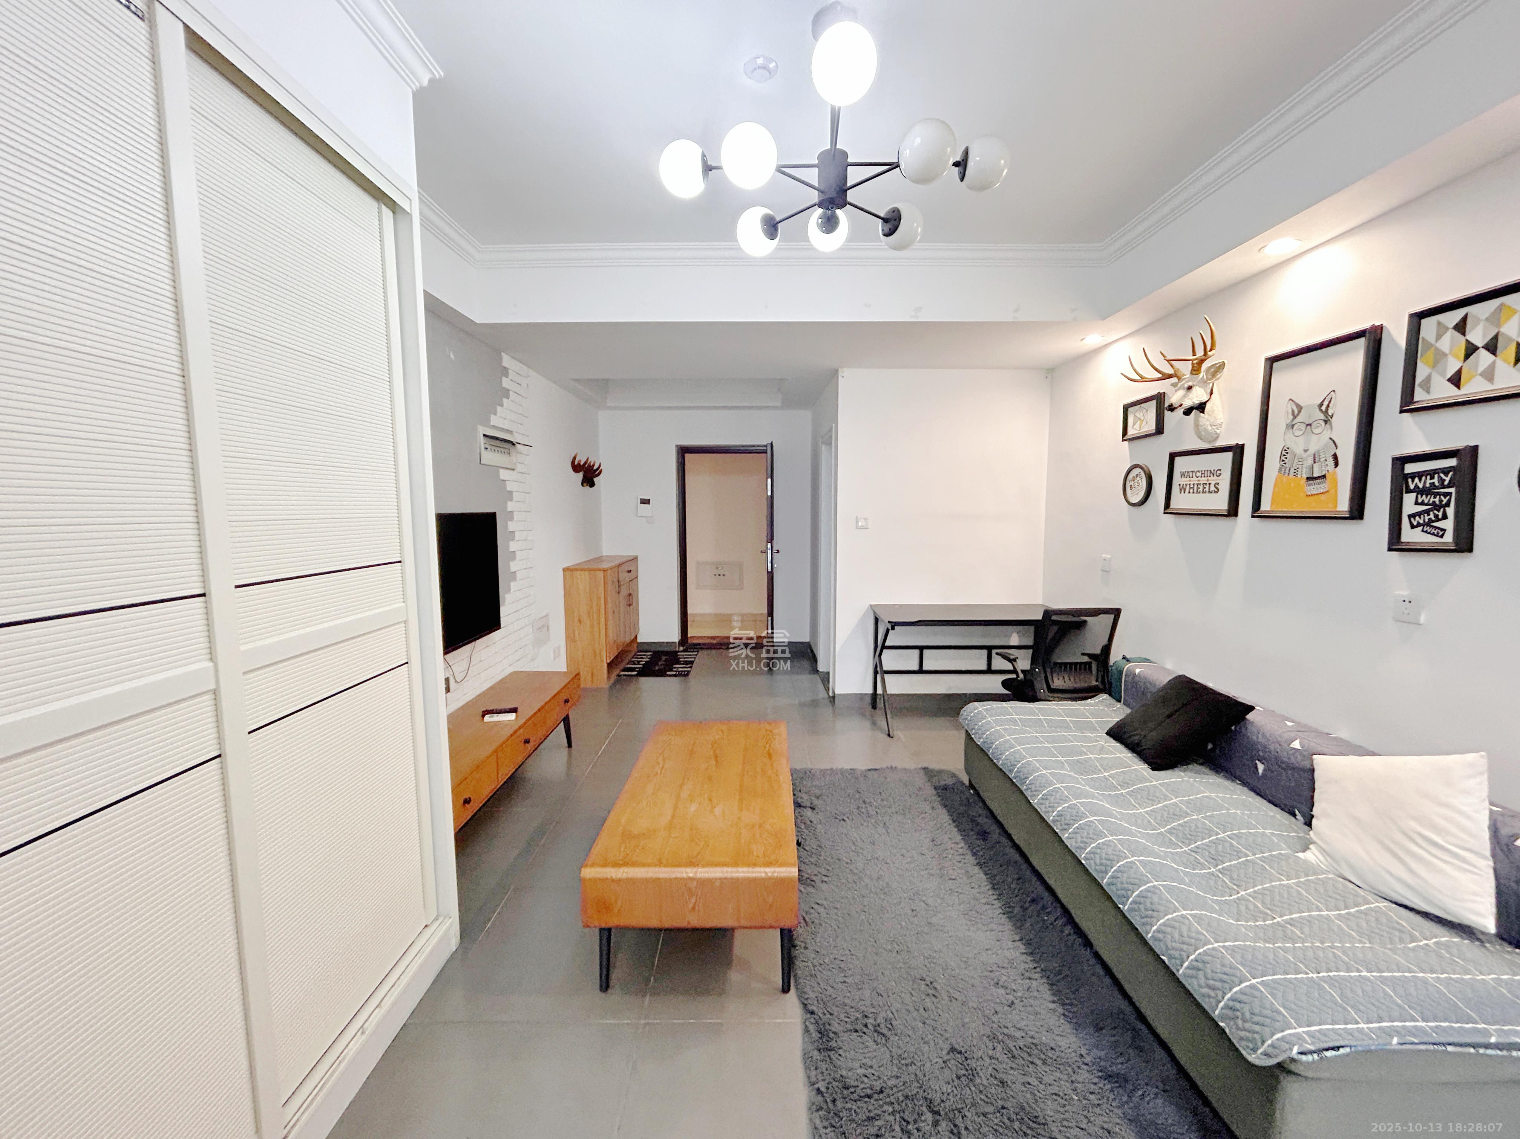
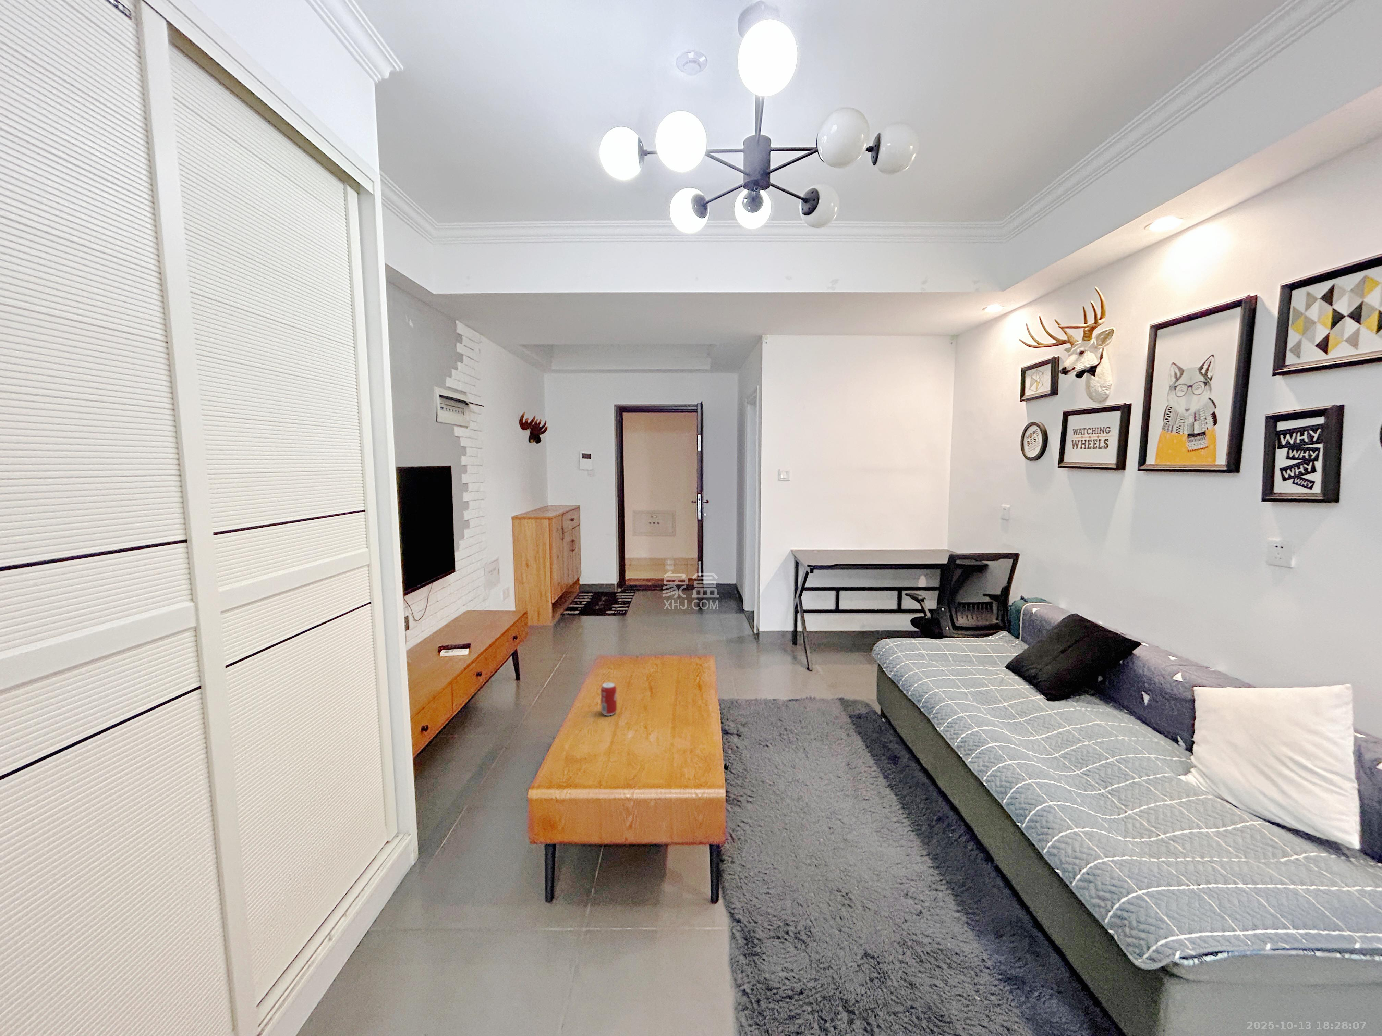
+ beverage can (608, 699)
